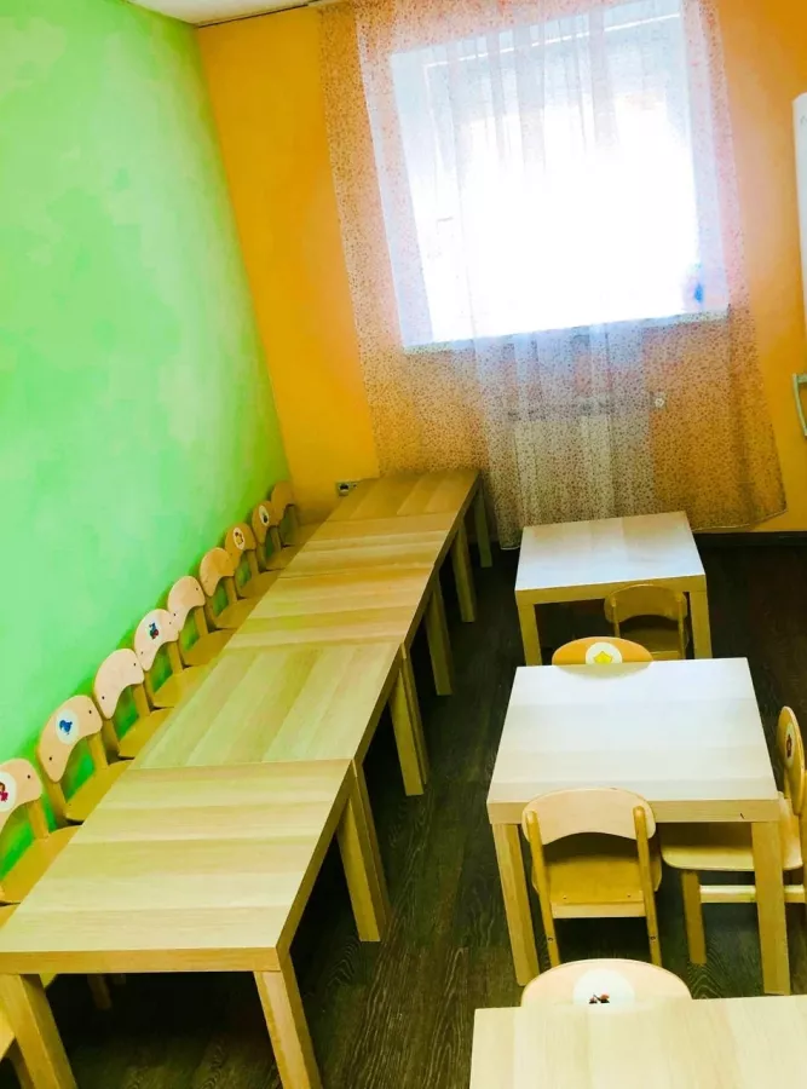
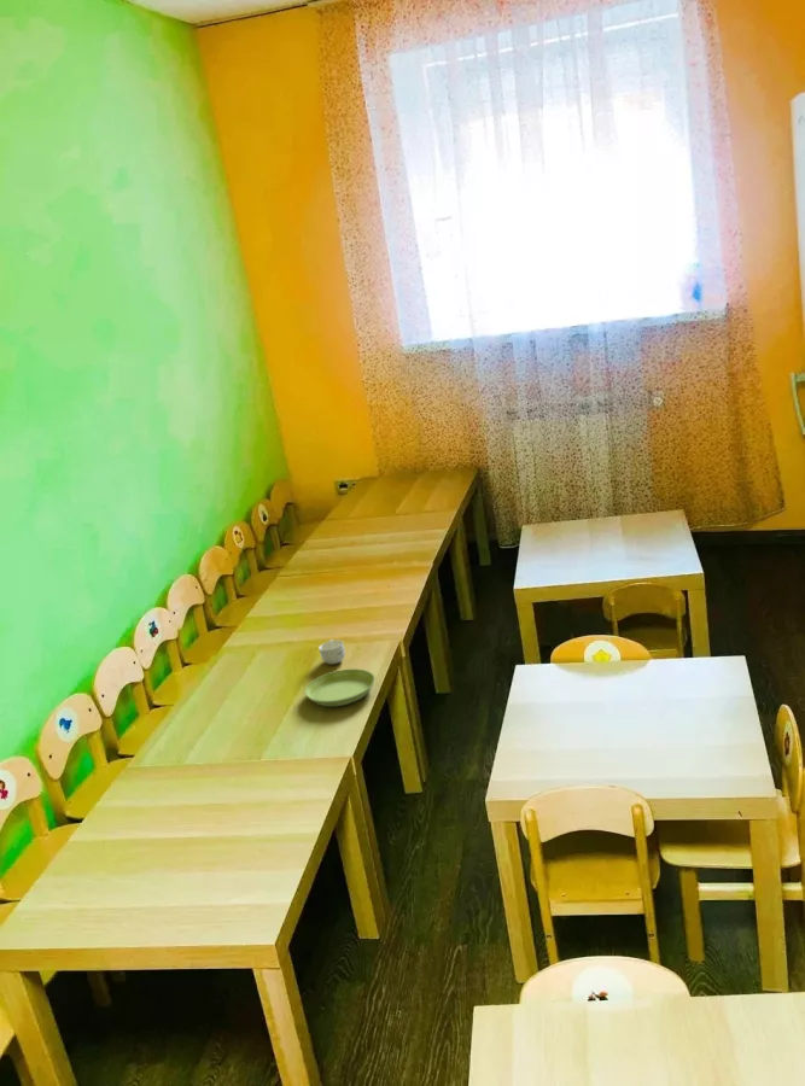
+ saucer (340, 689)
+ cup (333, 652)
